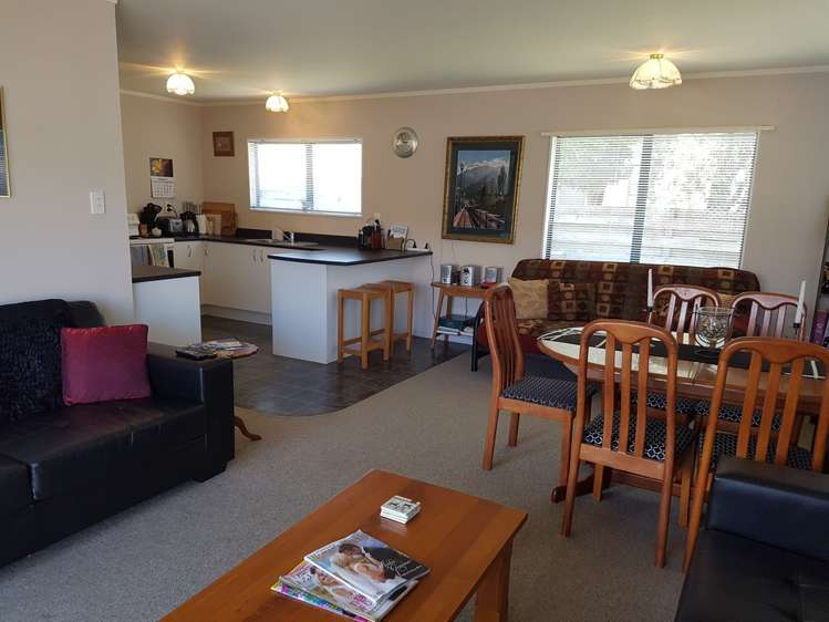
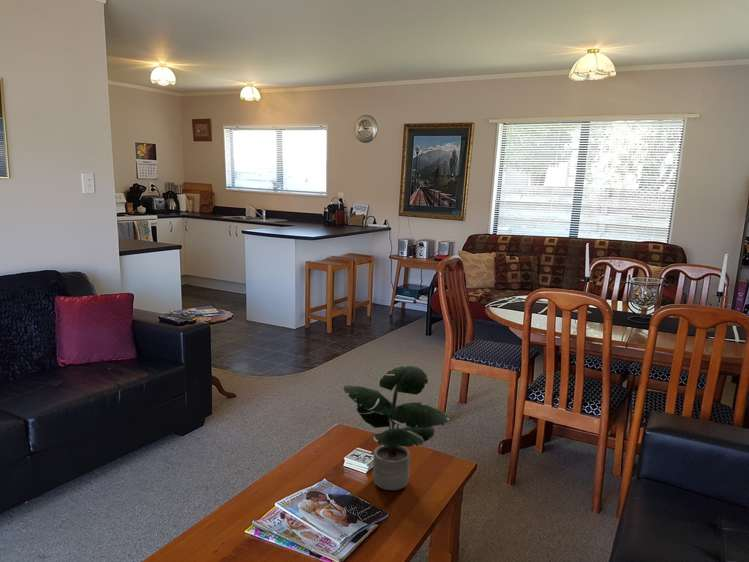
+ potted plant (398, 431)
